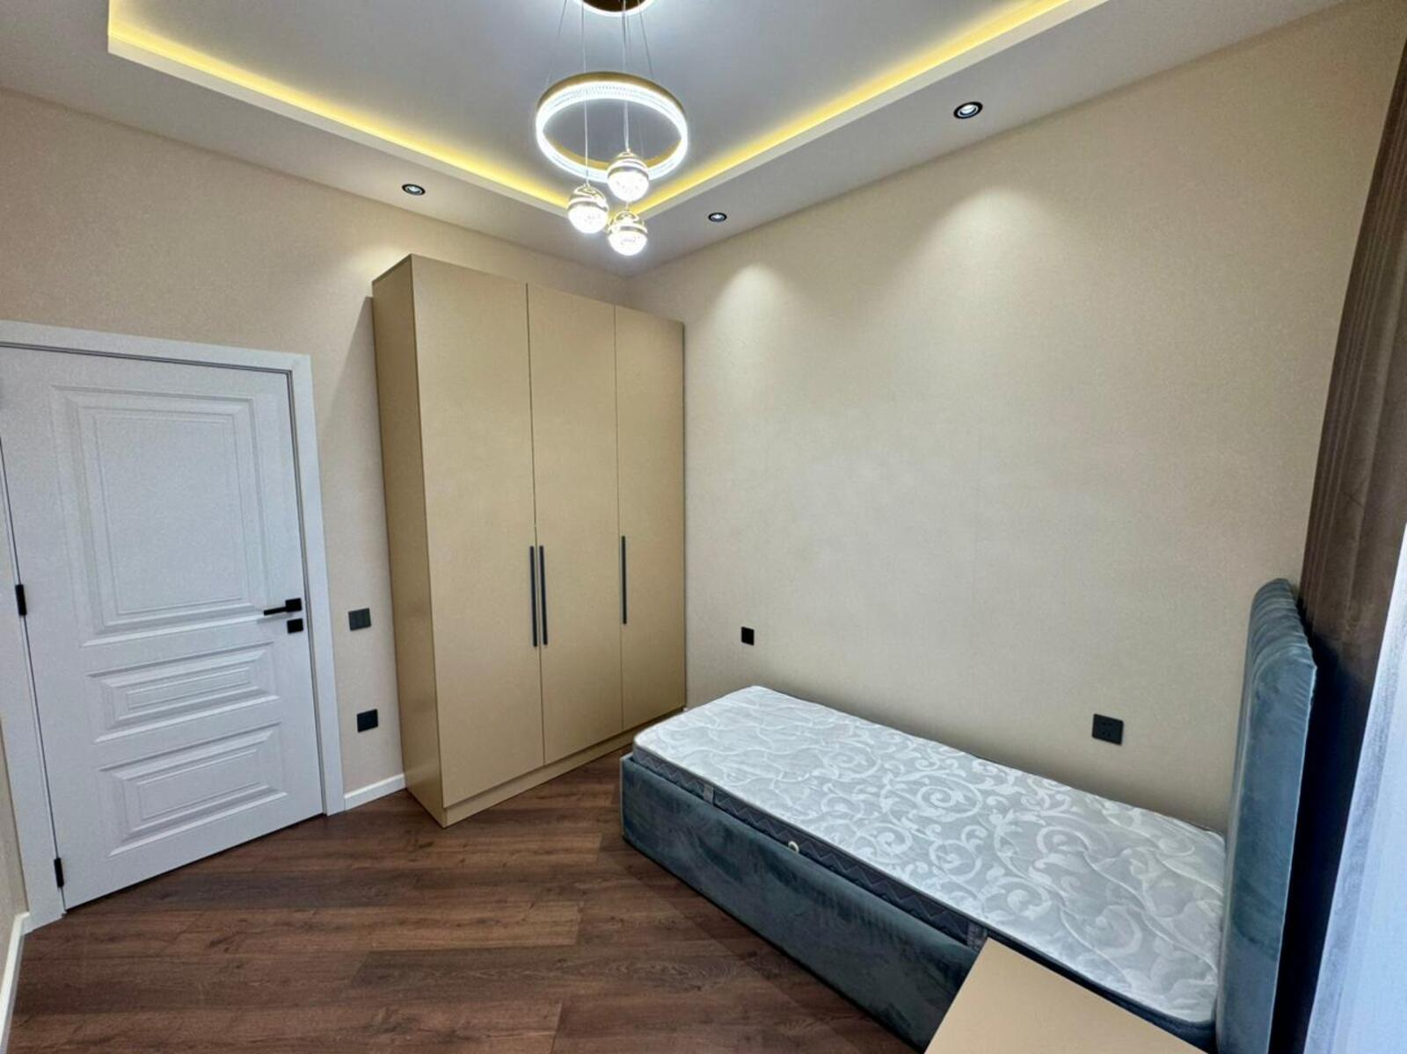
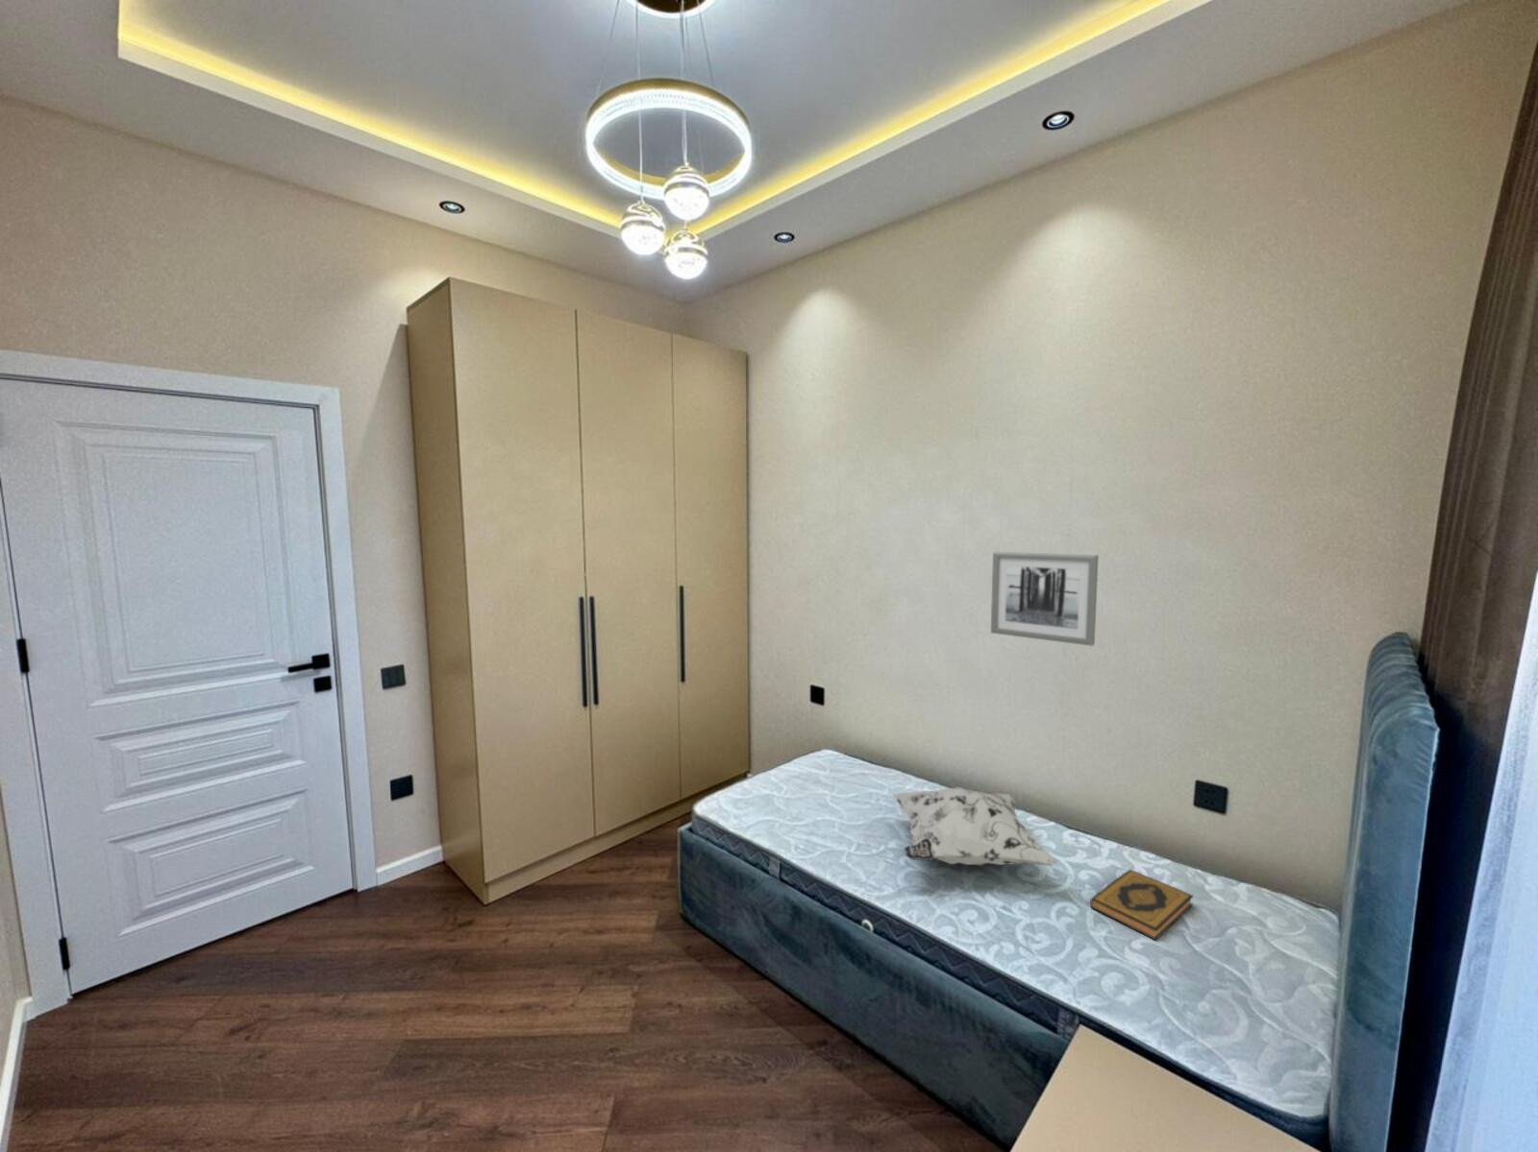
+ hardback book (1141, 902)
+ wall art (1041, 597)
+ decorative pillow (965, 824)
